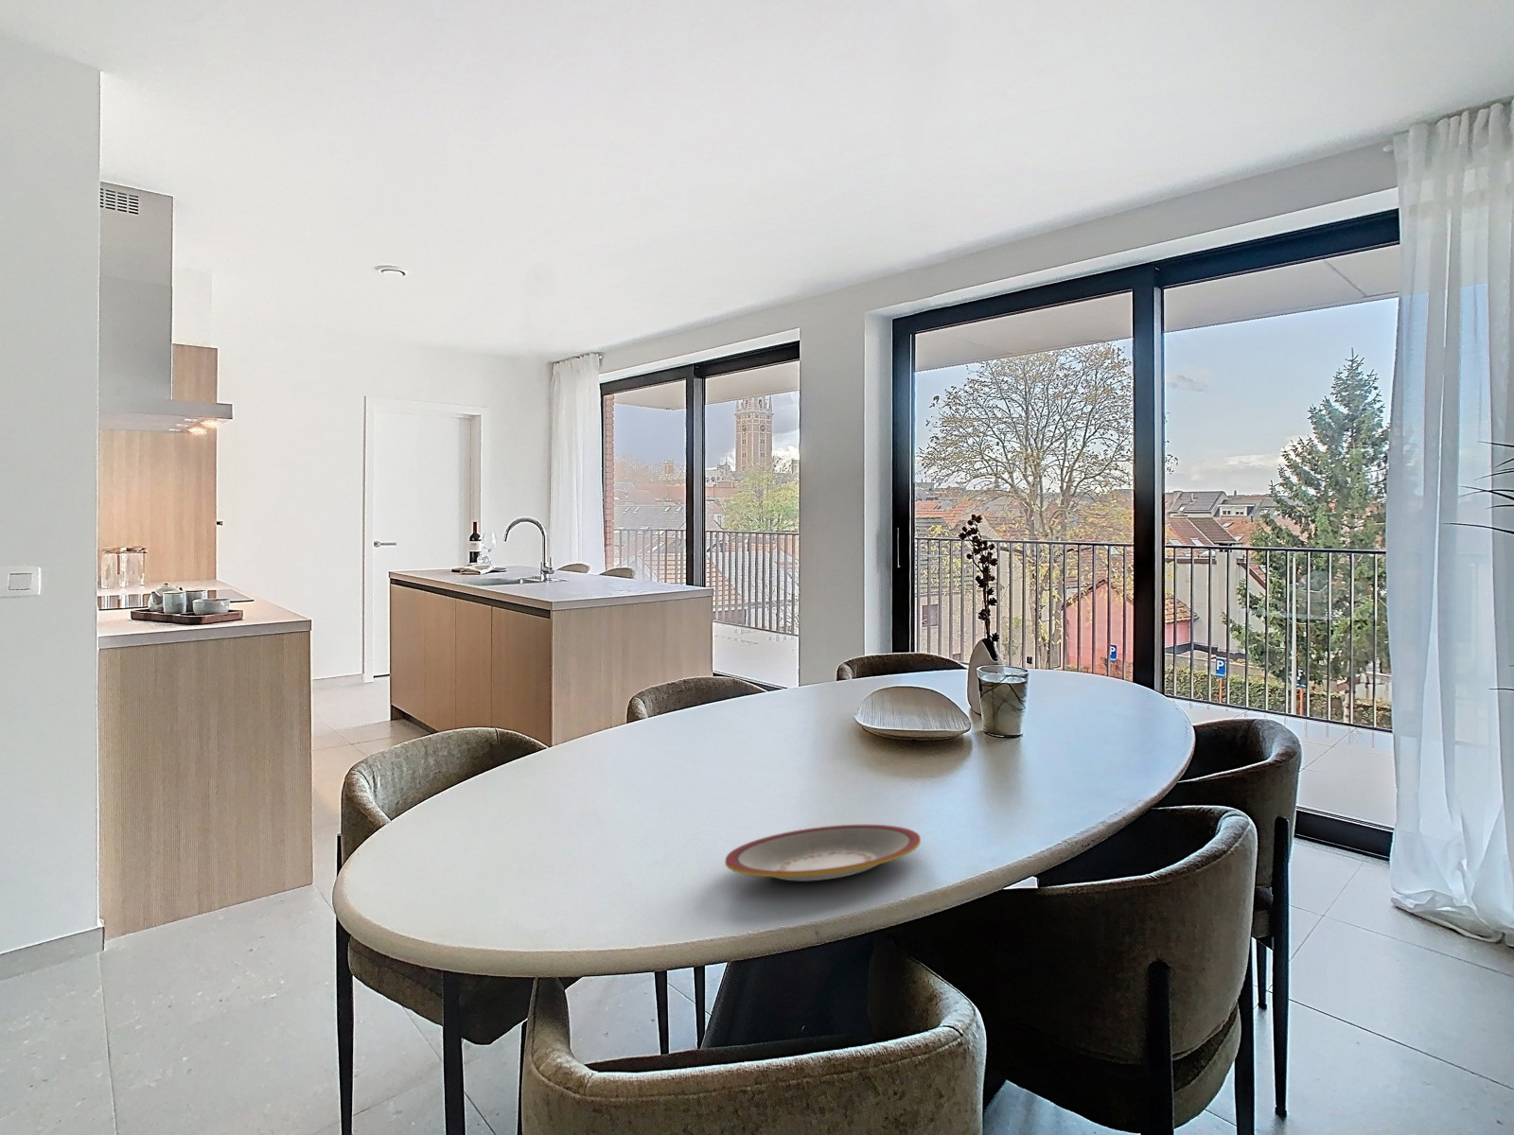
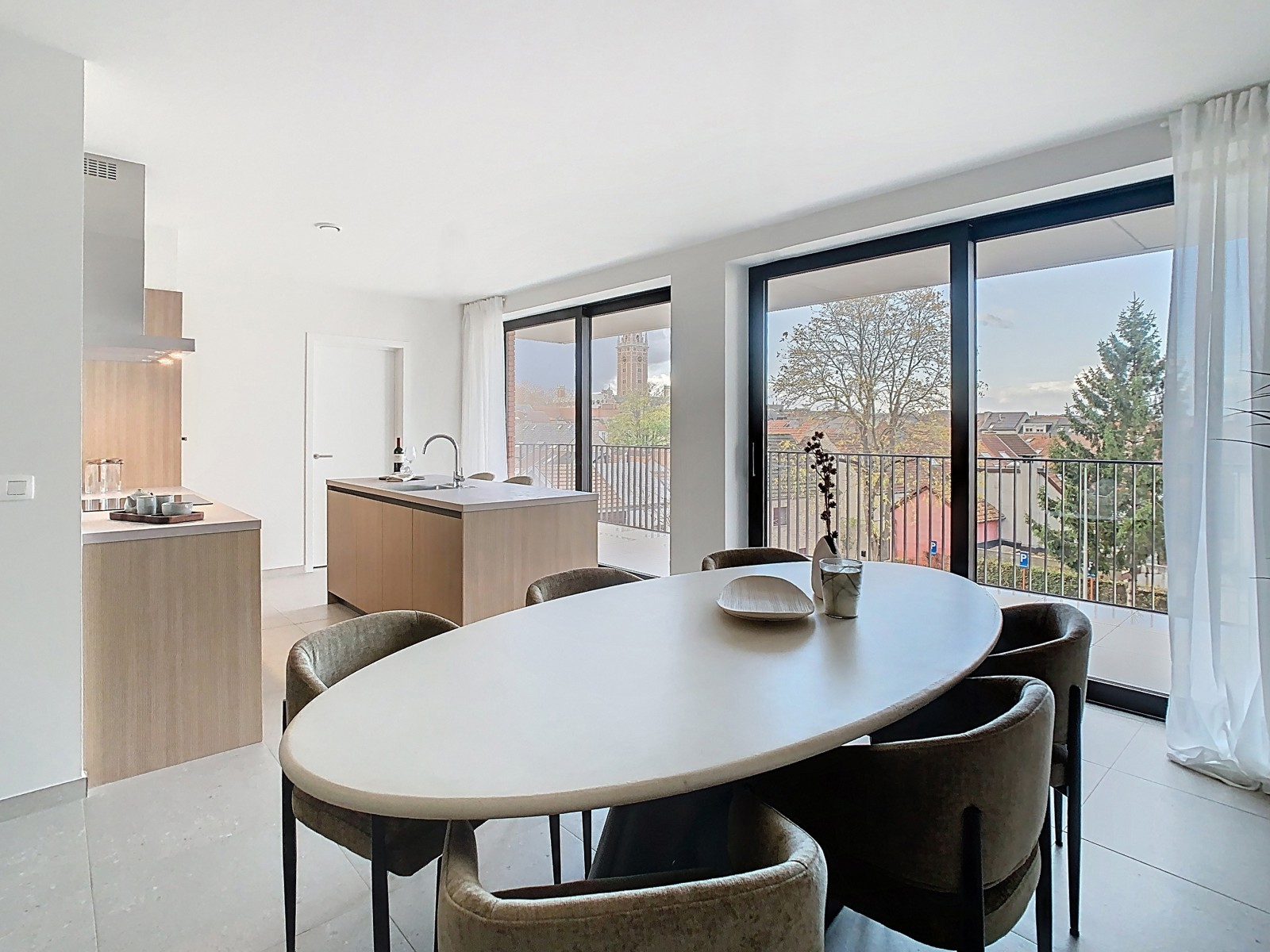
- plate (826, 856)
